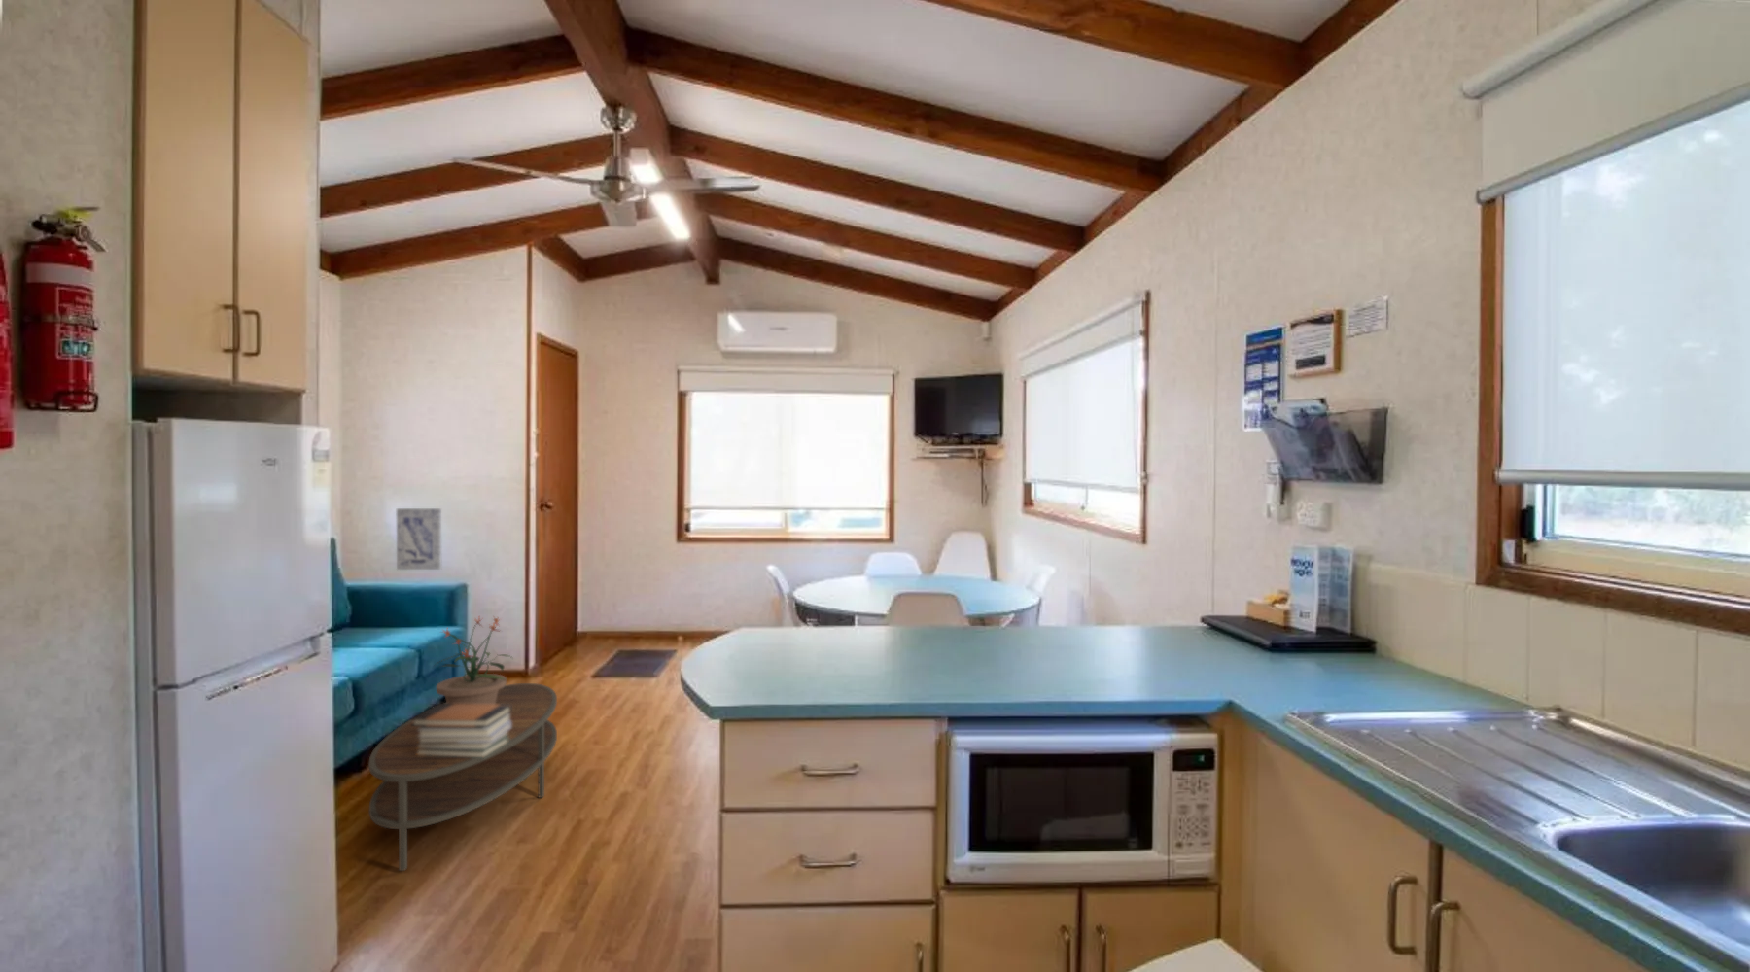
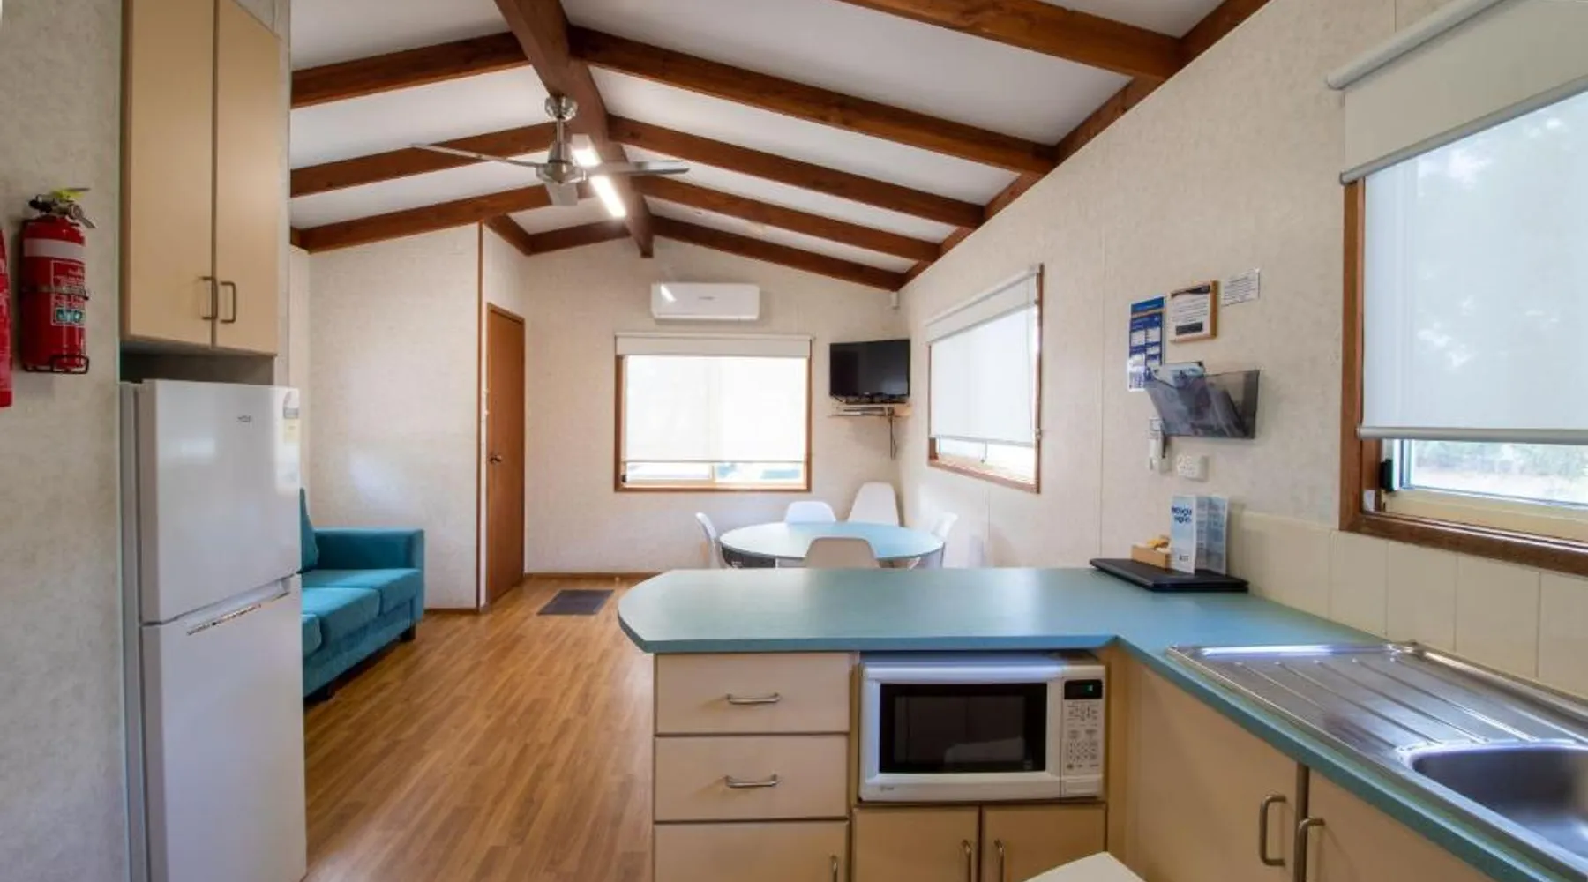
- book stack (463, 729)
- potted plant (474, 667)
- wall art (419, 539)
- coffee table (474, 760)
